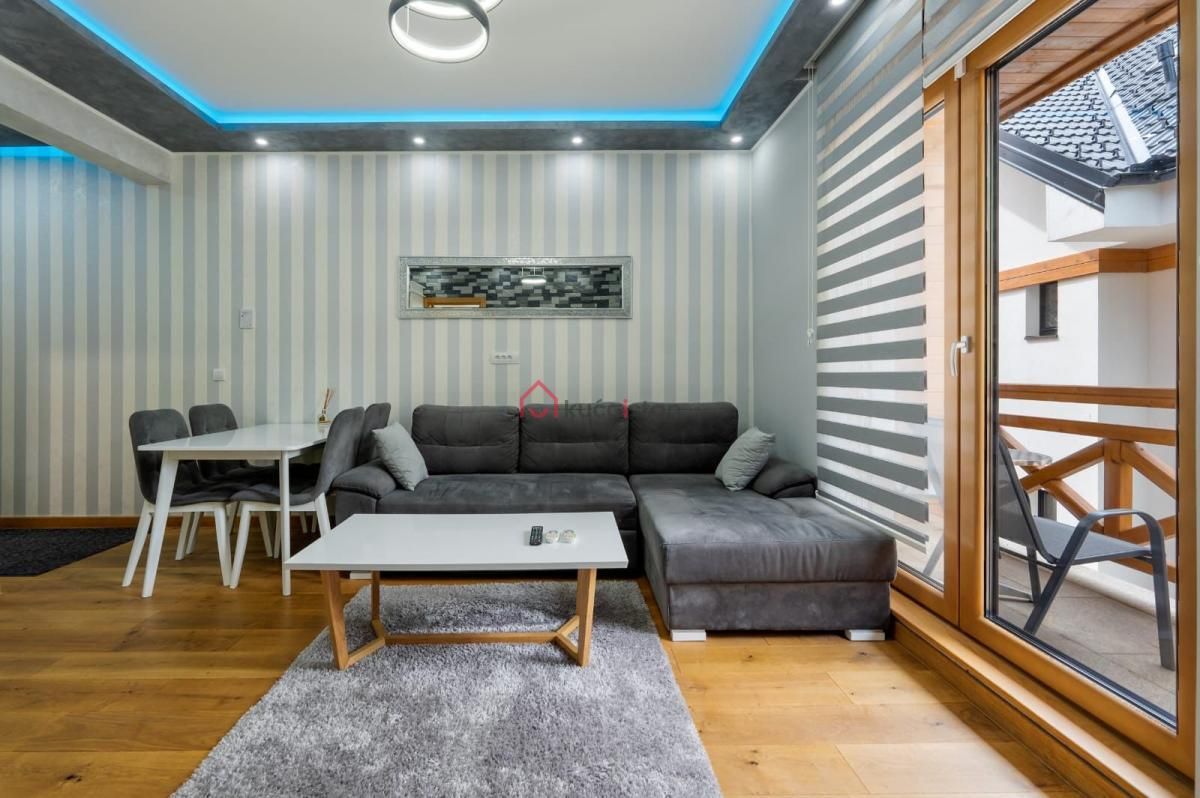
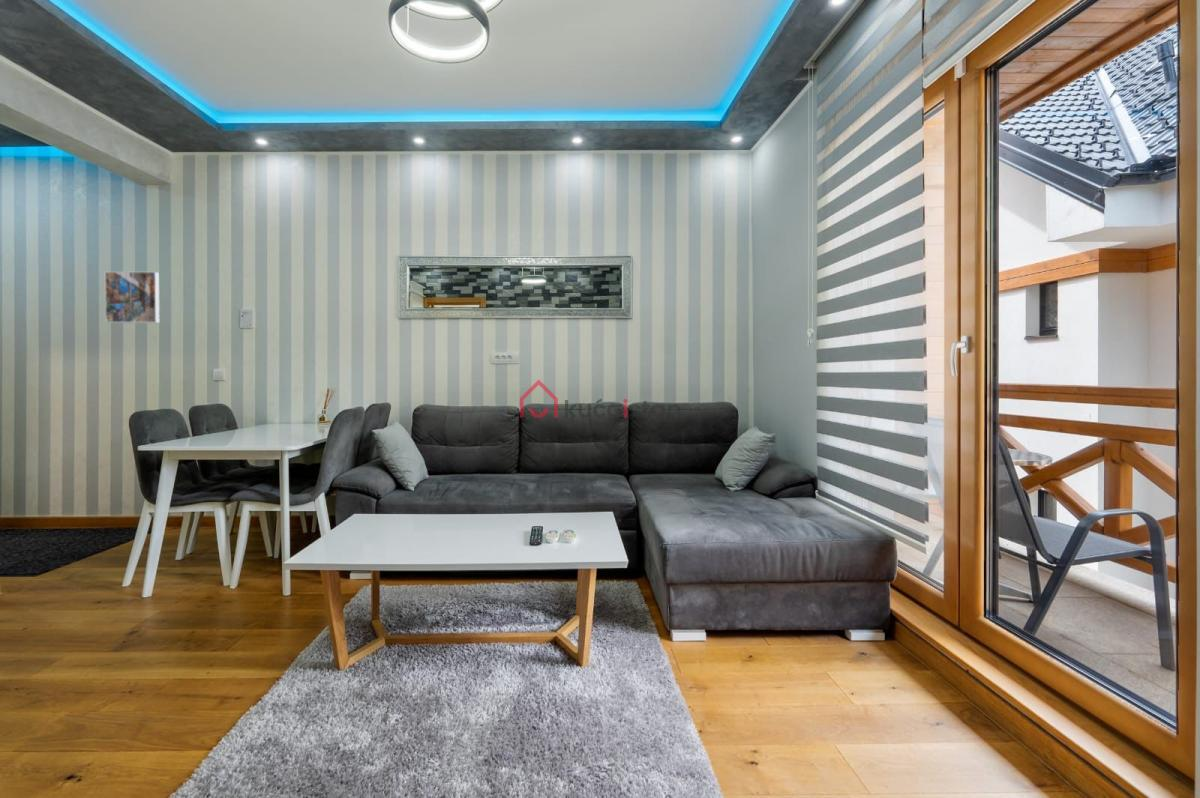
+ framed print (132, 297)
